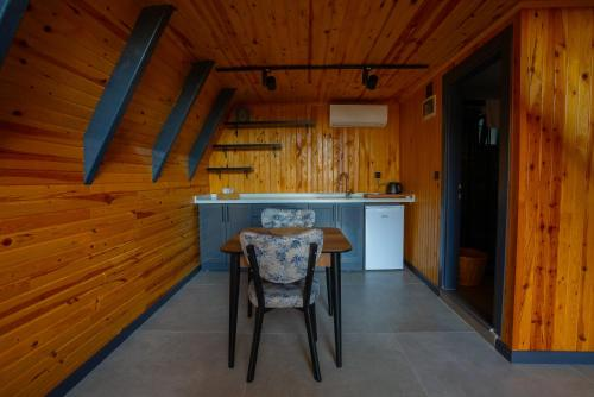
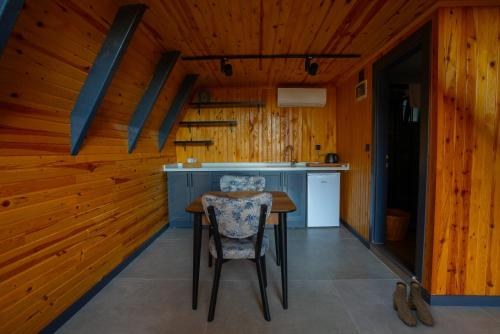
+ boots (411, 301)
